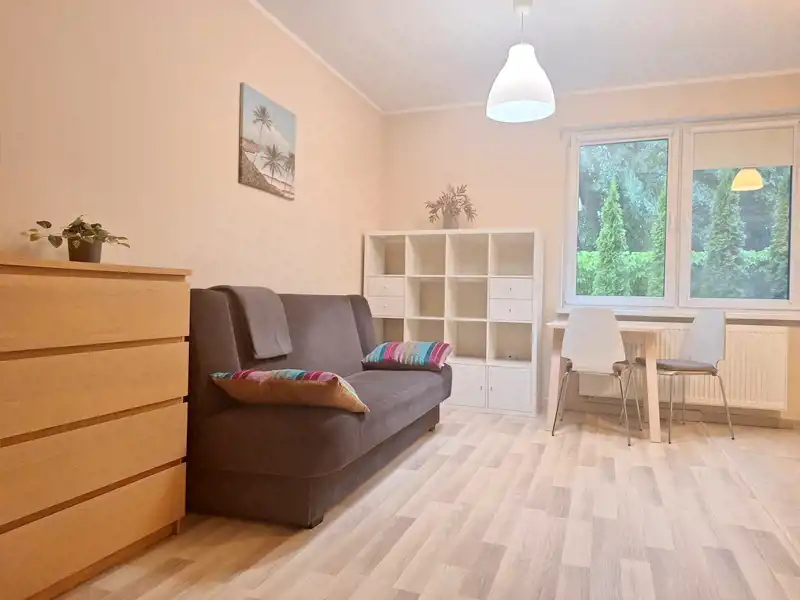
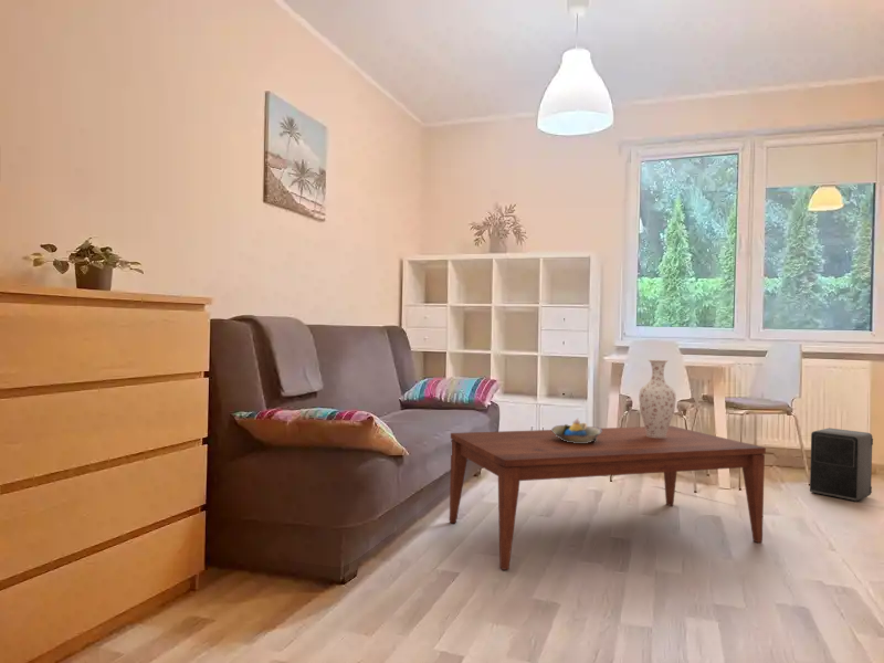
+ vase (656, 398)
+ speaker (842, 463)
+ coffee table (601, 475)
+ decorative bowl (573, 428)
